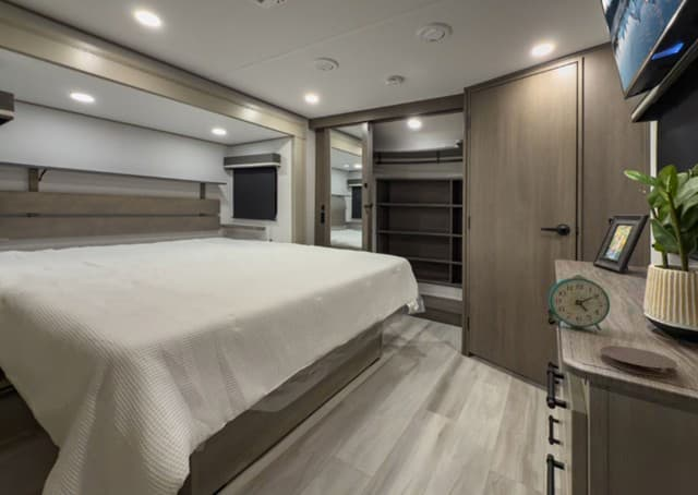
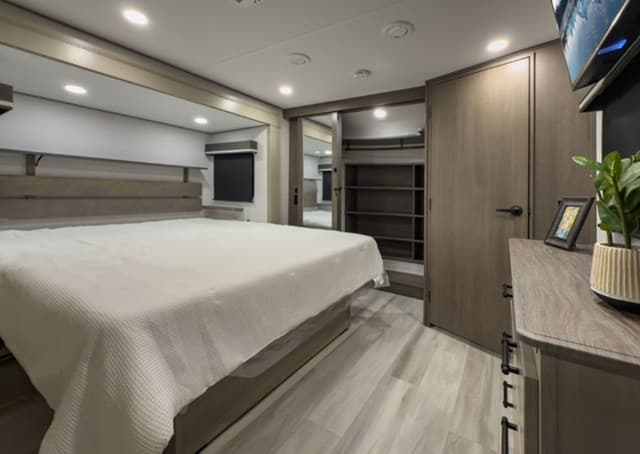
- coaster (636, 360)
- alarm clock (577, 300)
